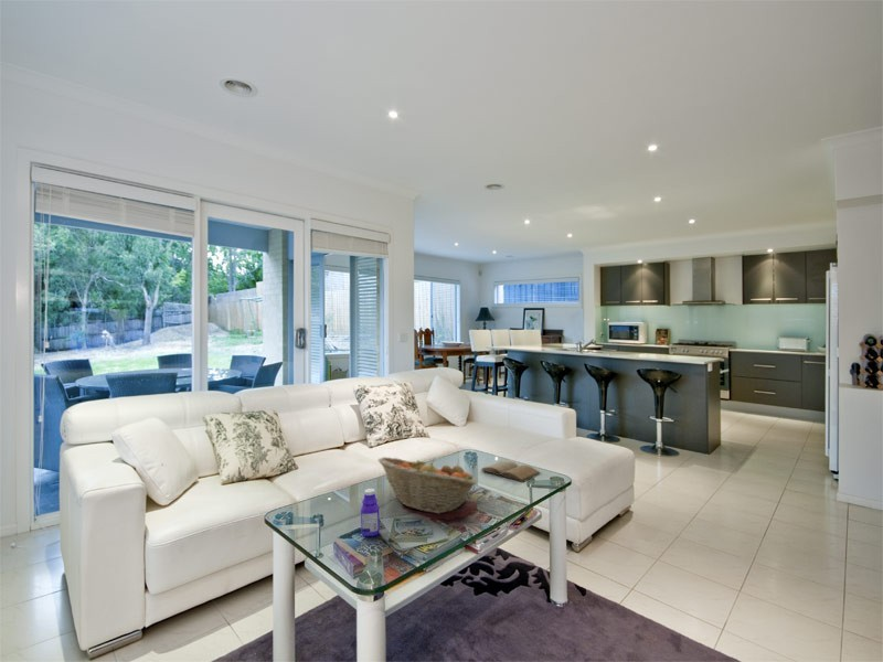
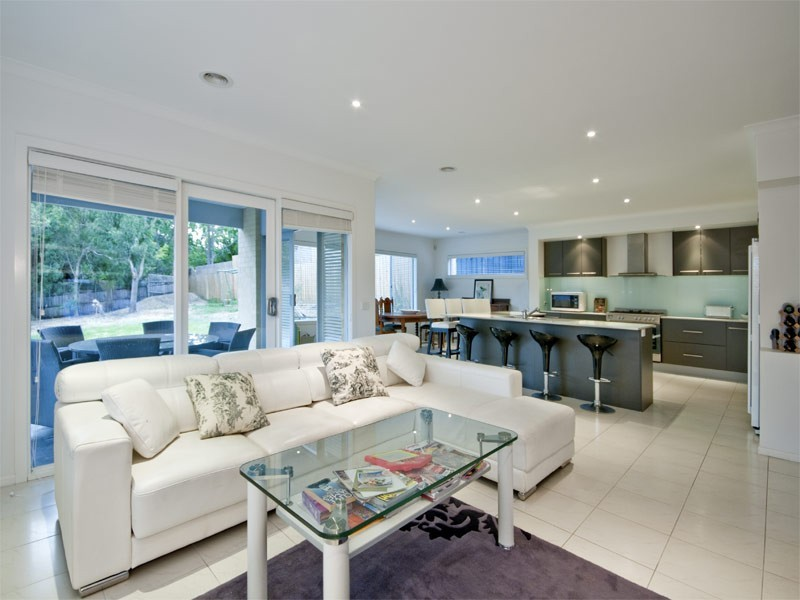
- bottle (370, 512)
- book (510, 469)
- fruit basket (426, 478)
